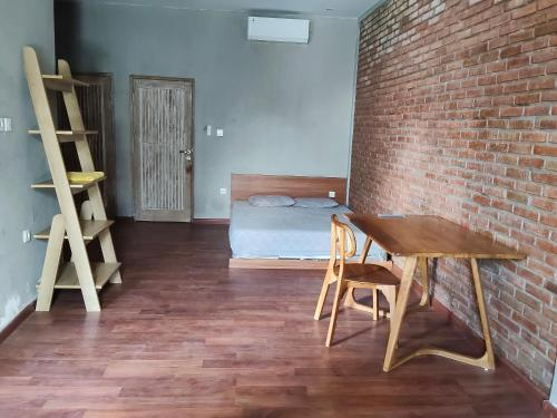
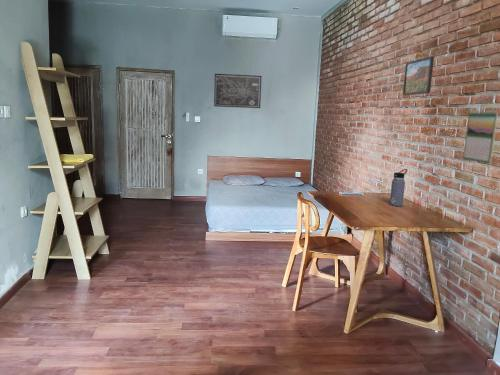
+ calendar (479, 136)
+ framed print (417, 77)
+ wall art (237, 91)
+ water bottle (398, 186)
